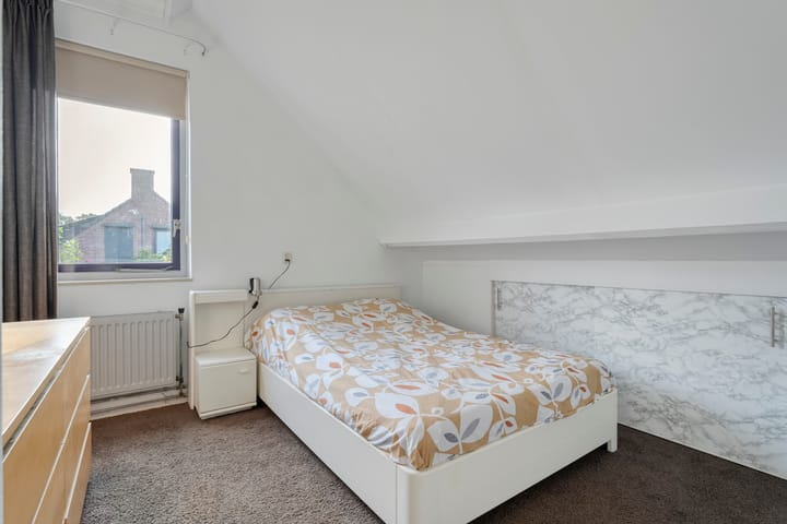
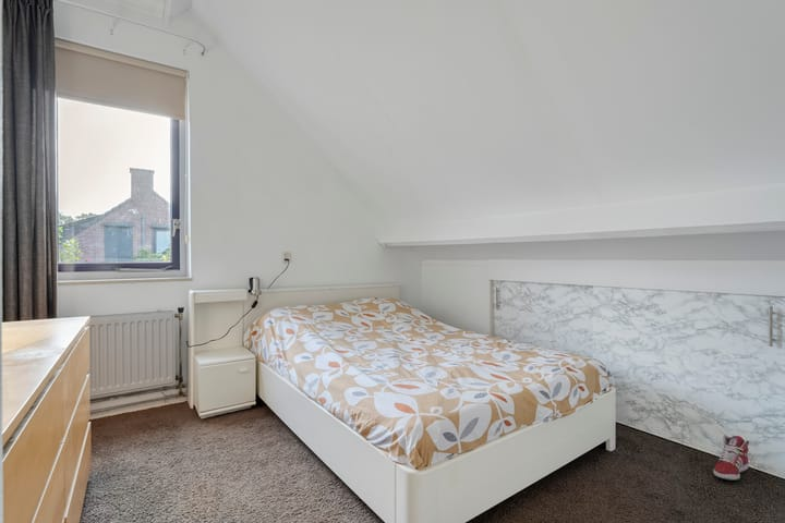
+ sneaker (730, 455)
